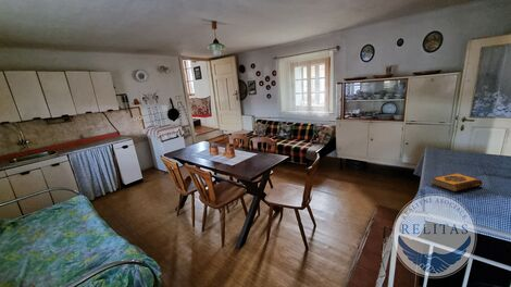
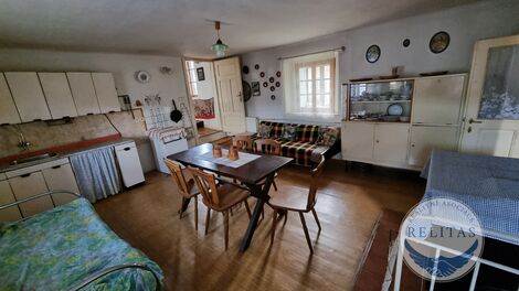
- hardback book (456, 182)
